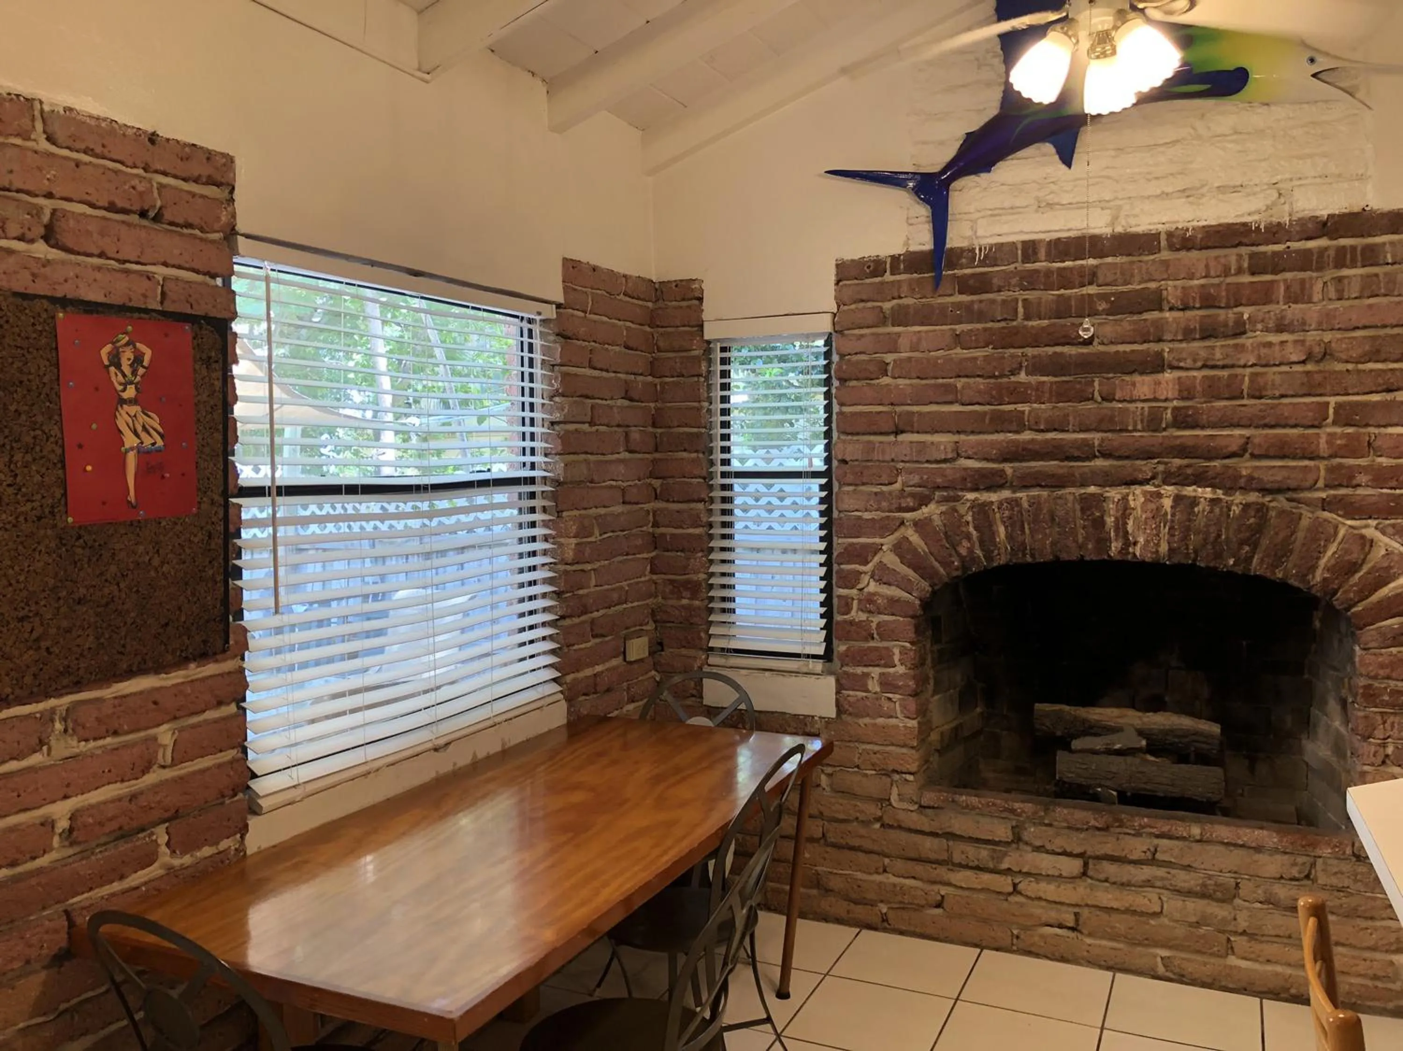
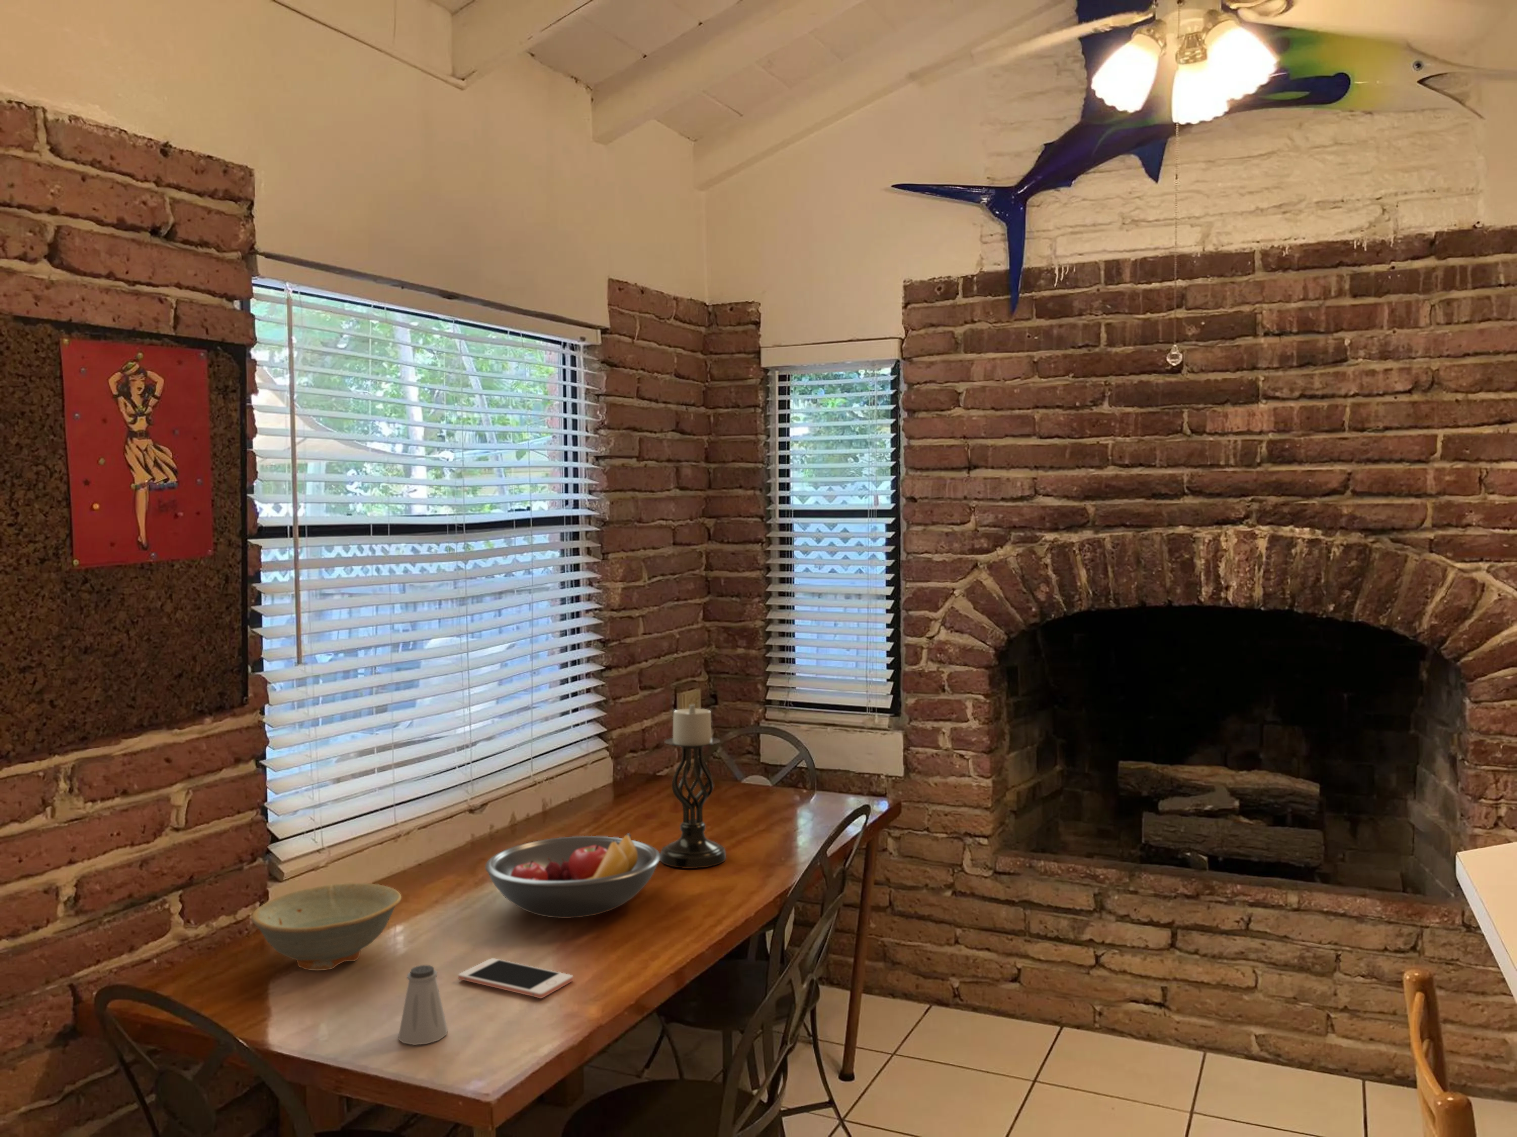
+ dish (328, 930)
+ saltshaker (422, 1002)
+ candle holder (693, 782)
+ fruit bowl (573, 875)
+ cell phone (515, 977)
